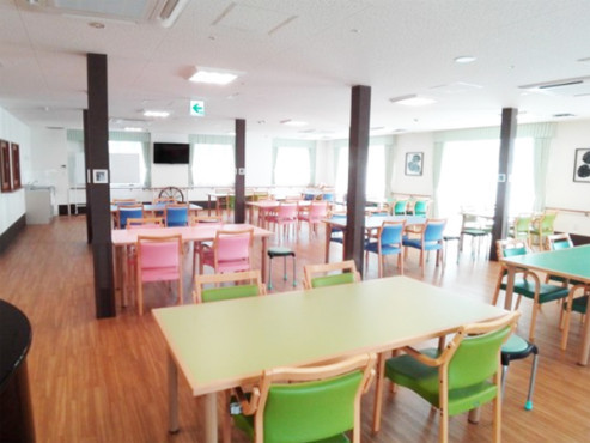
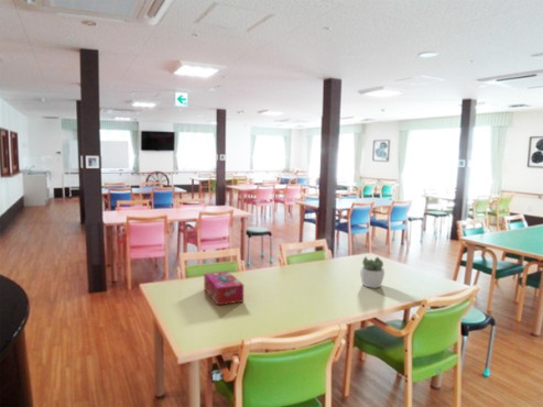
+ succulent plant (372, 272)
+ tissue box (222, 286)
